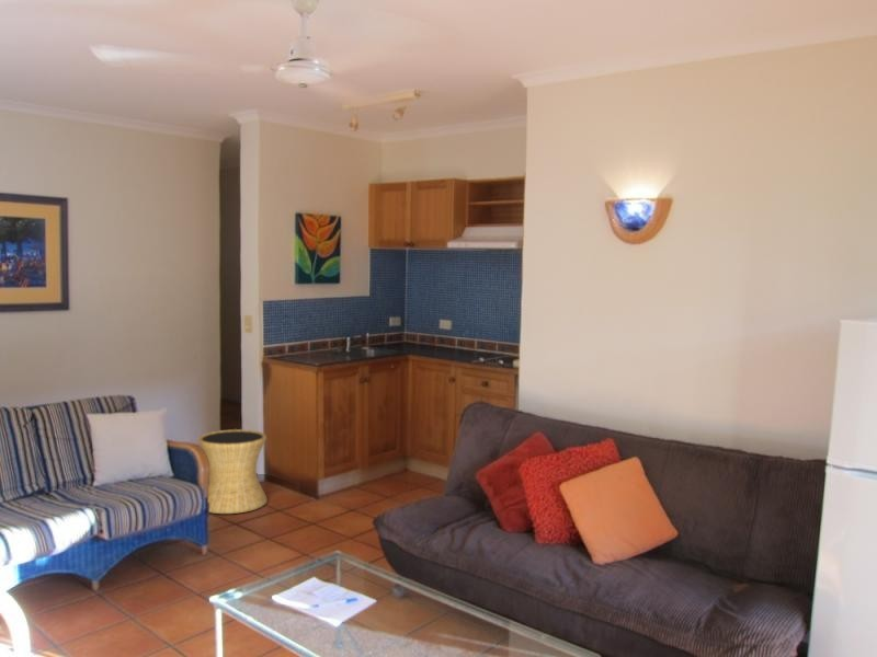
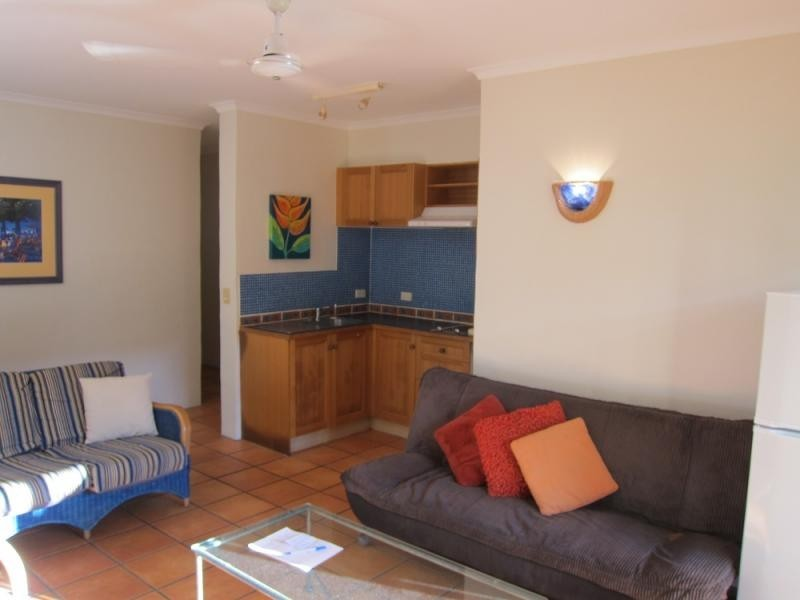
- side table (232, 470)
